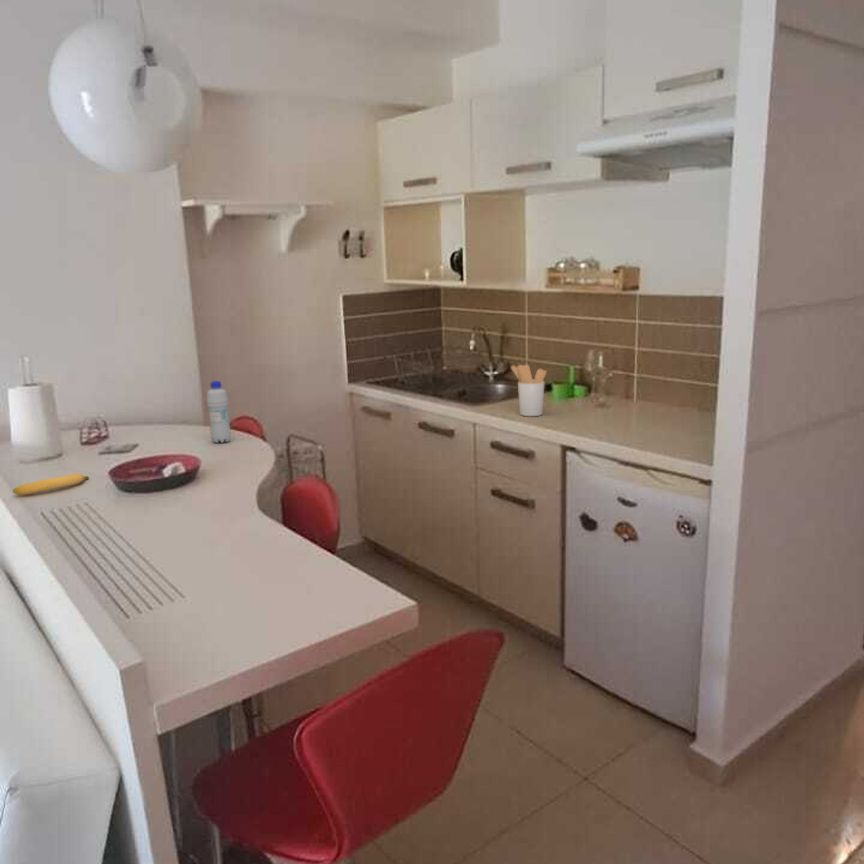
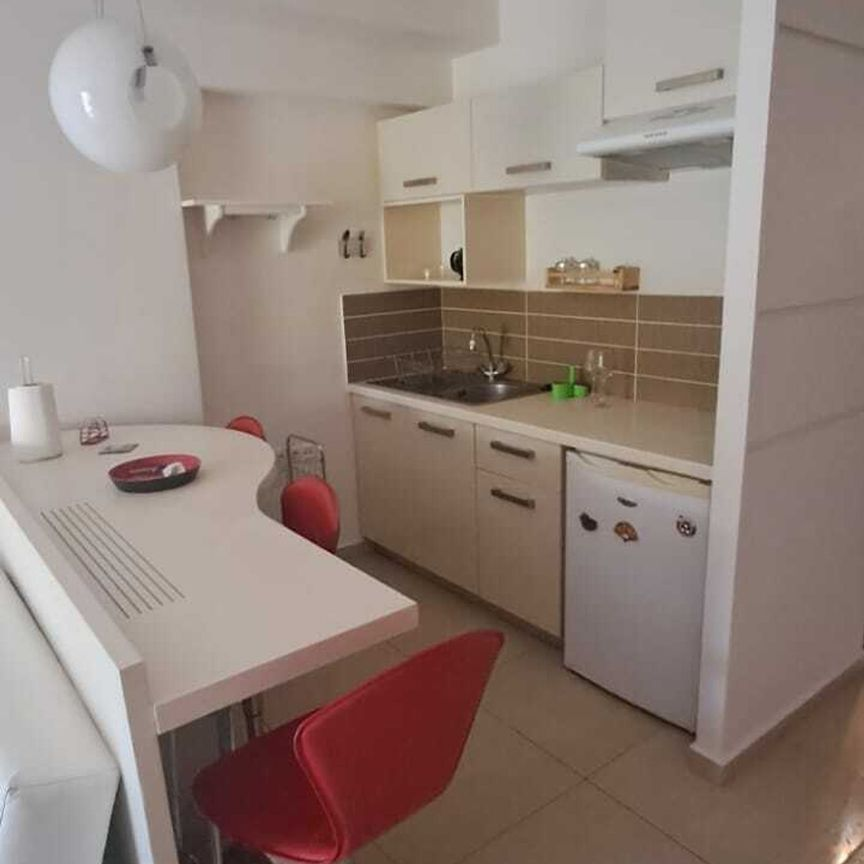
- bottle (218, 411)
- utensil holder (527, 389)
- banana (52, 482)
